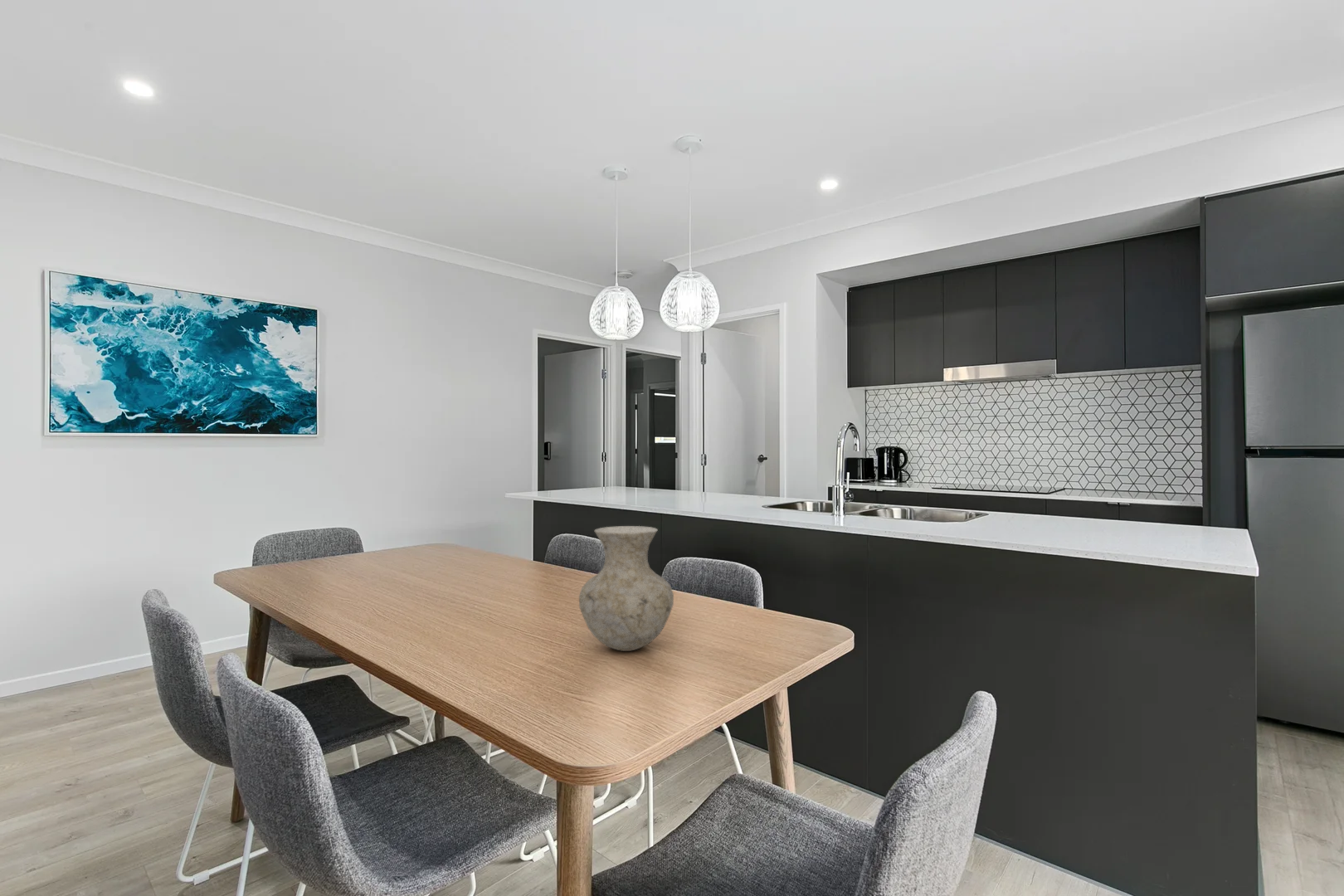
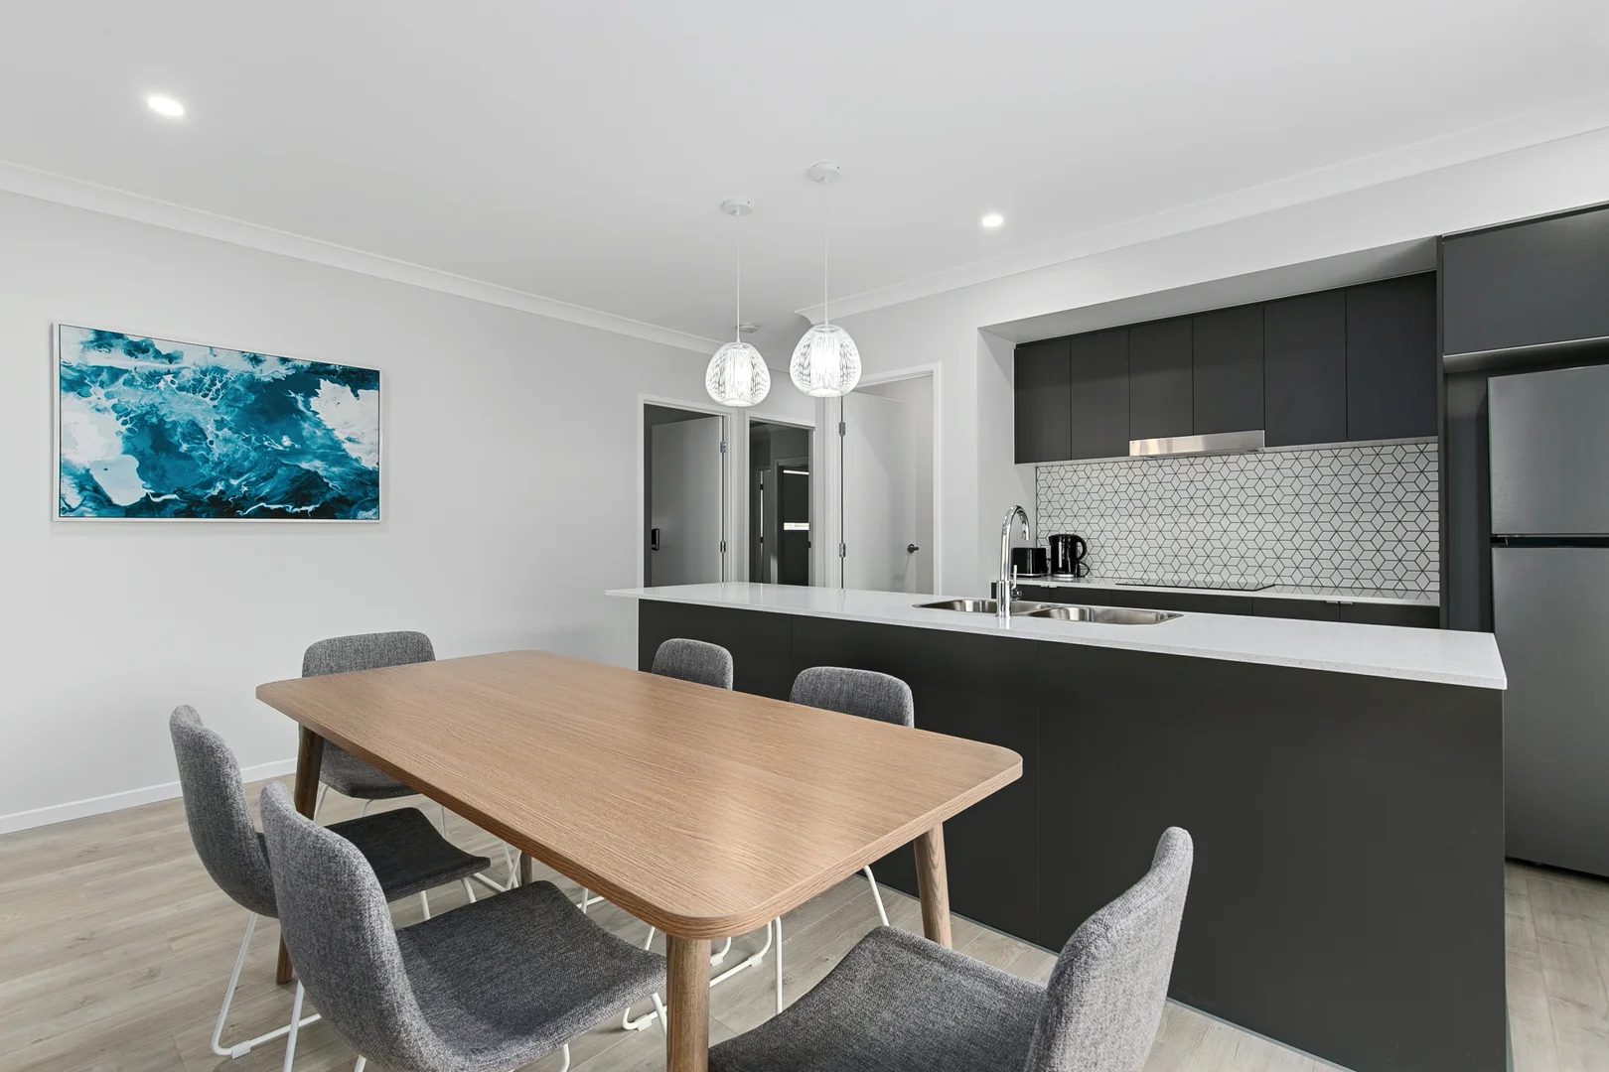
- vase (626, 588)
